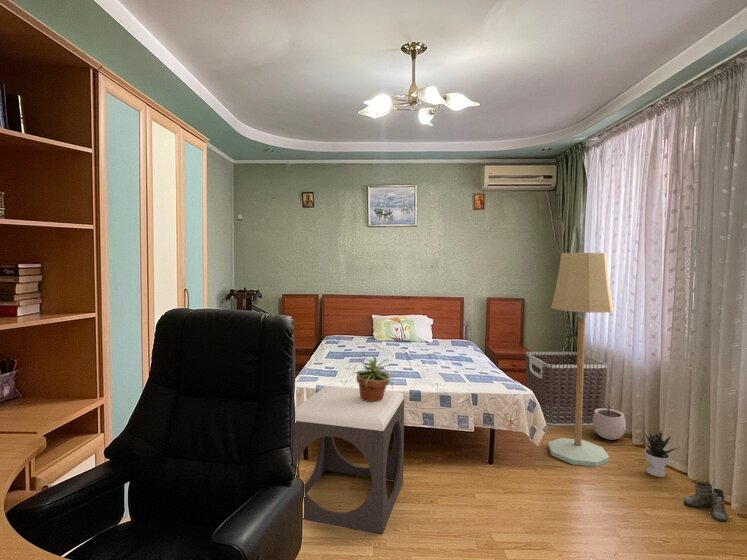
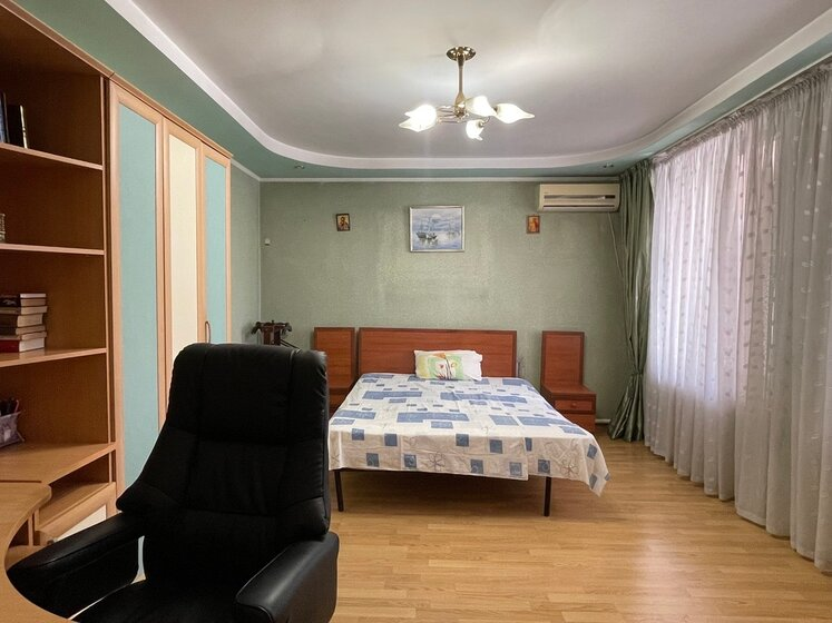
- potted plant (654, 450)
- boots (707, 498)
- clothes hamper (563, 386)
- footstool (353, 444)
- potted plant (371, 378)
- floor lamp (580, 354)
- plant pot (608, 419)
